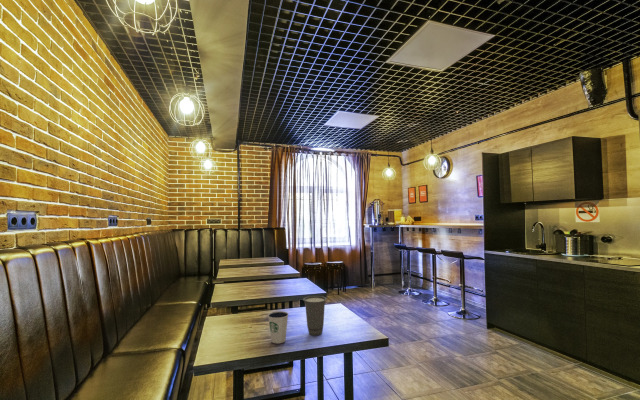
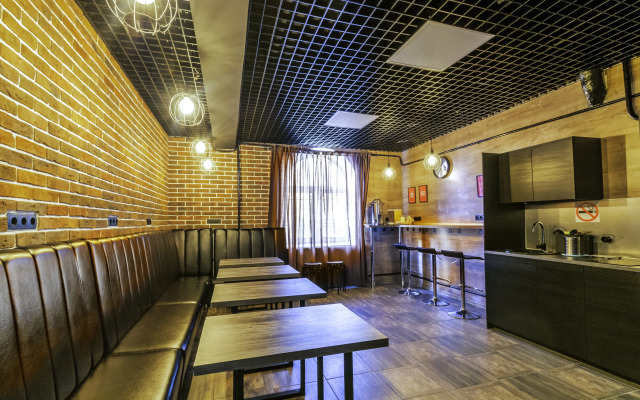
- dixie cup (278, 327)
- cup (315, 315)
